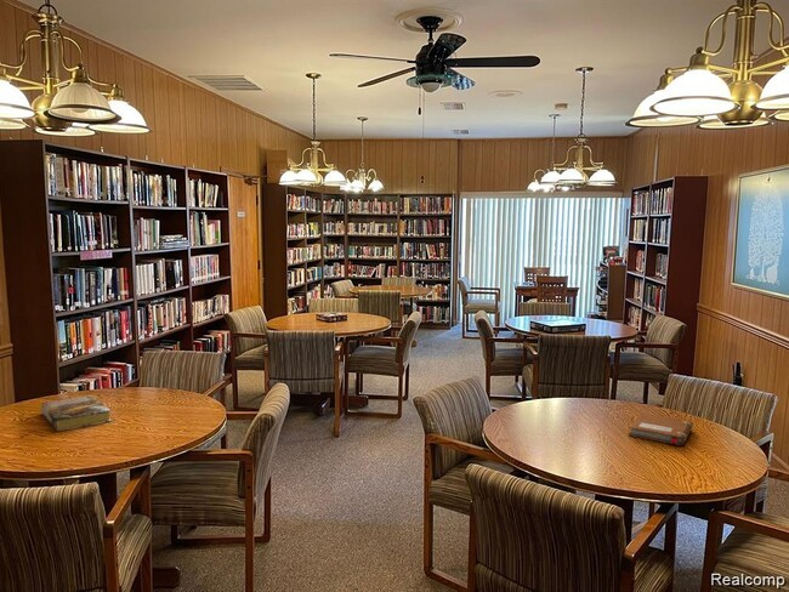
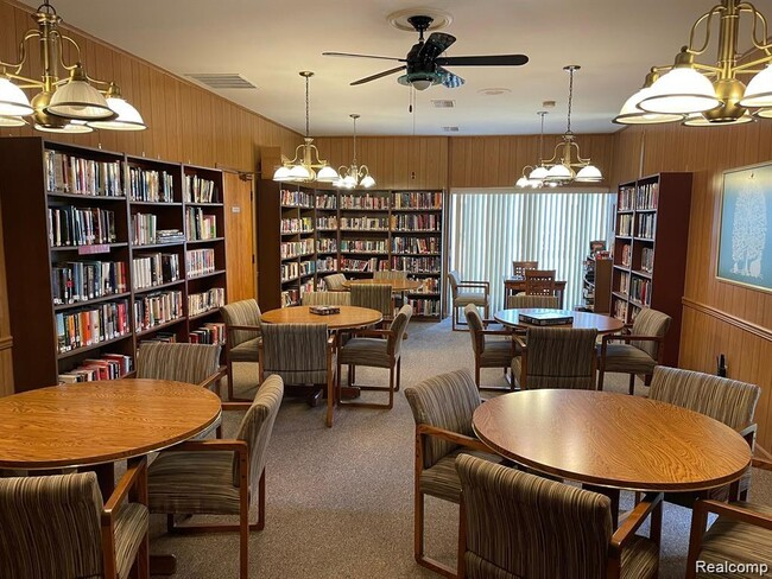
- book (75, 411)
- notebook (660, 428)
